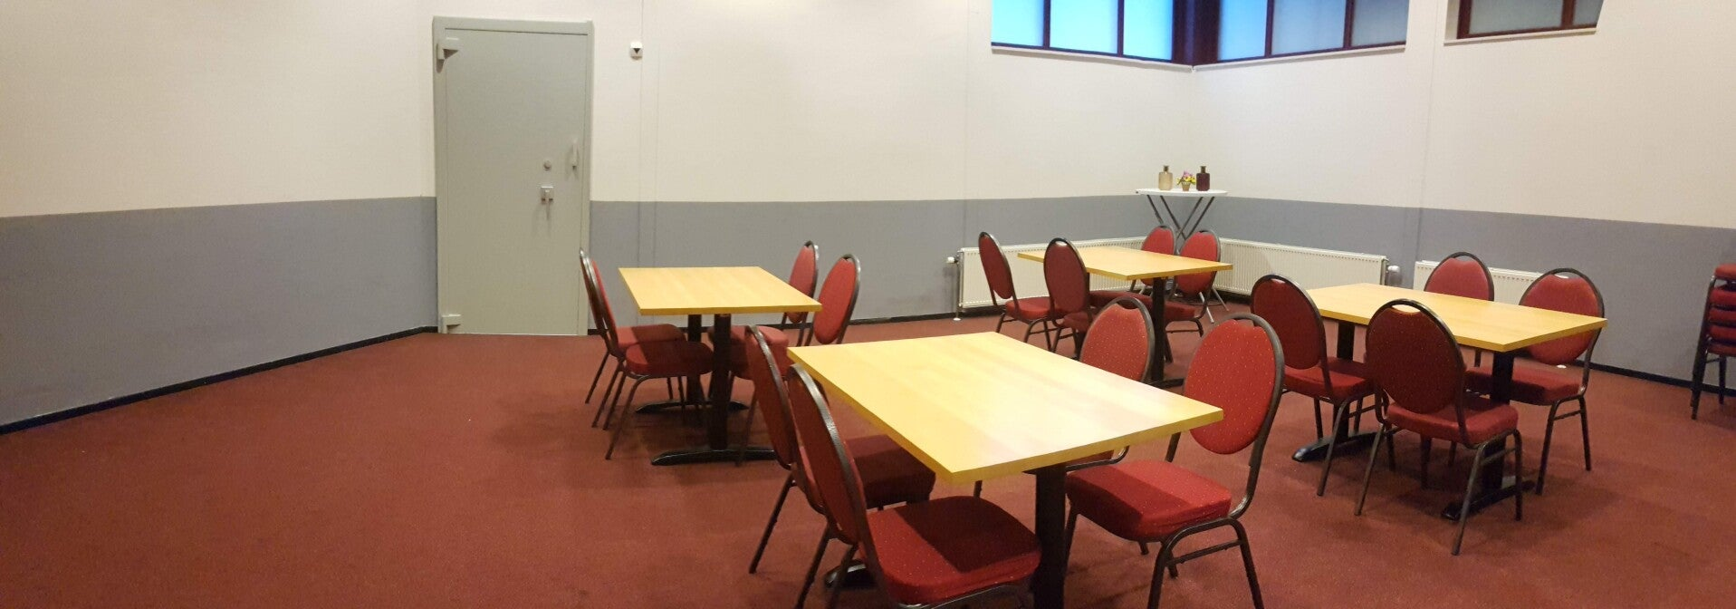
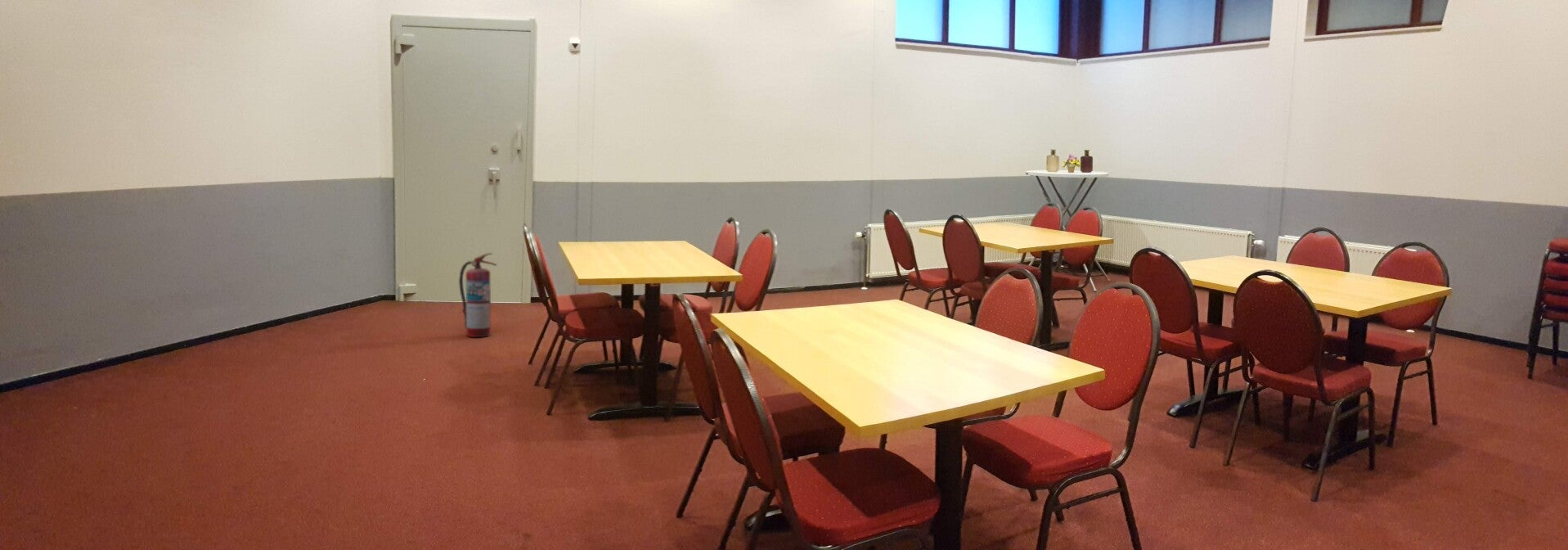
+ fire extinguisher (478, 294)
